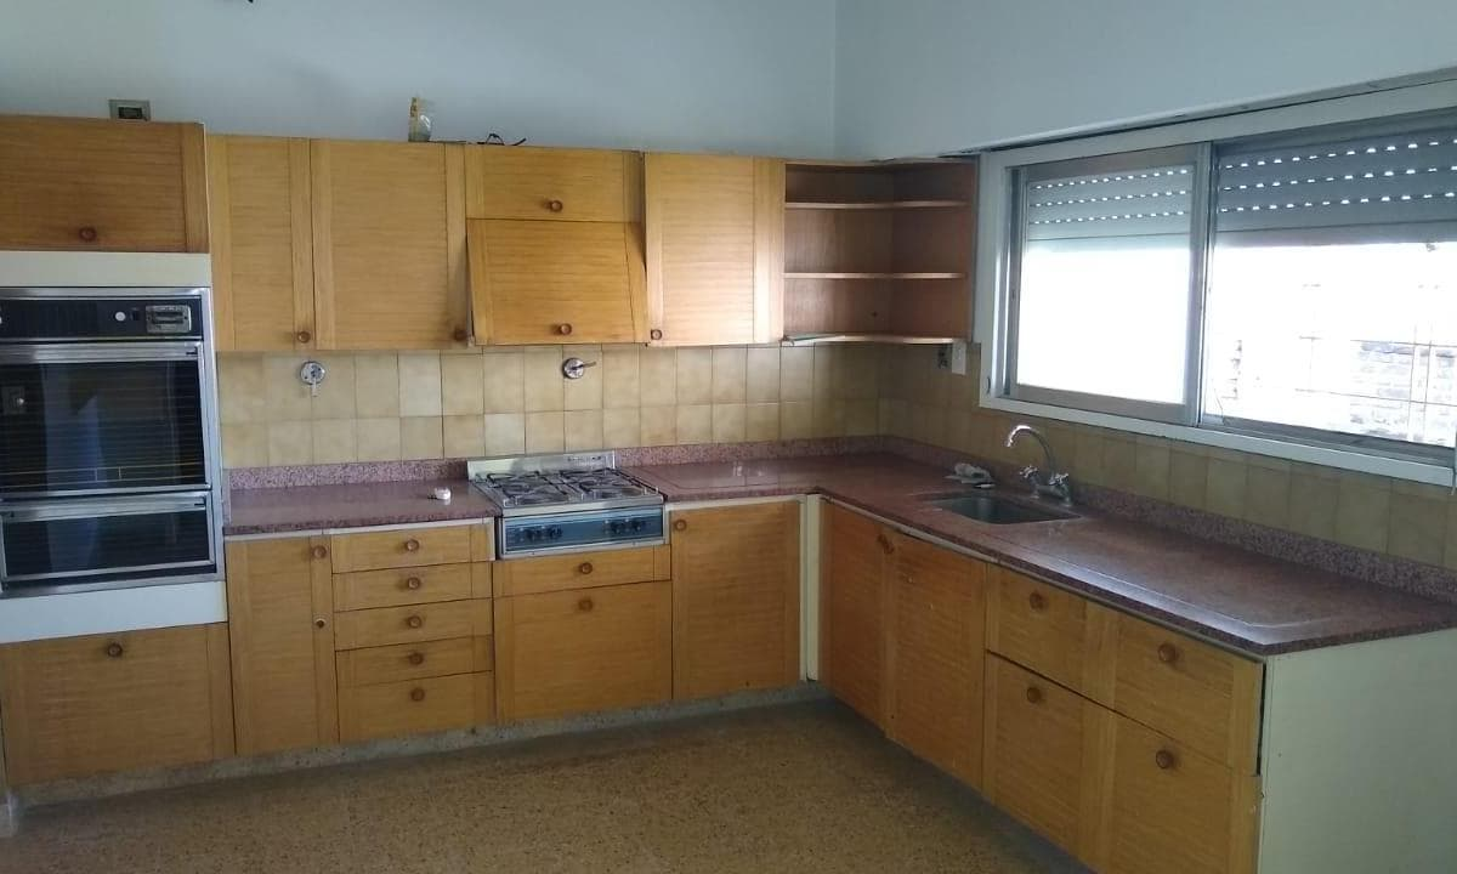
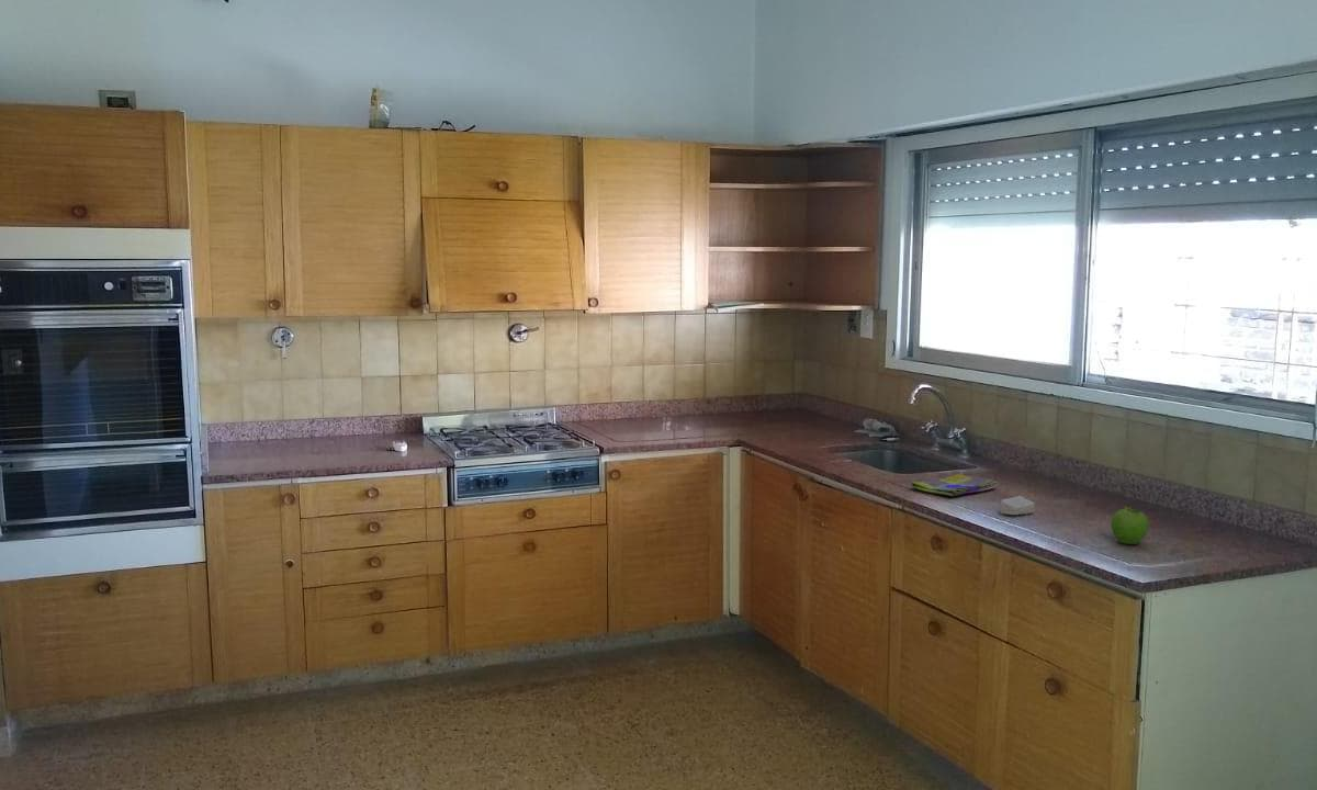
+ soap bar (1015, 505)
+ dish towel (954, 484)
+ fruit (1129, 523)
